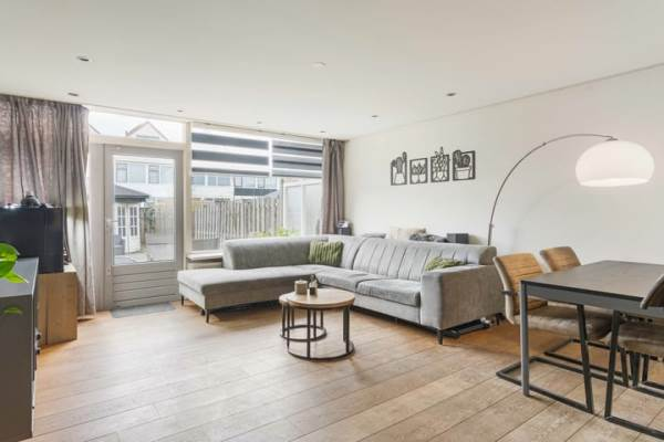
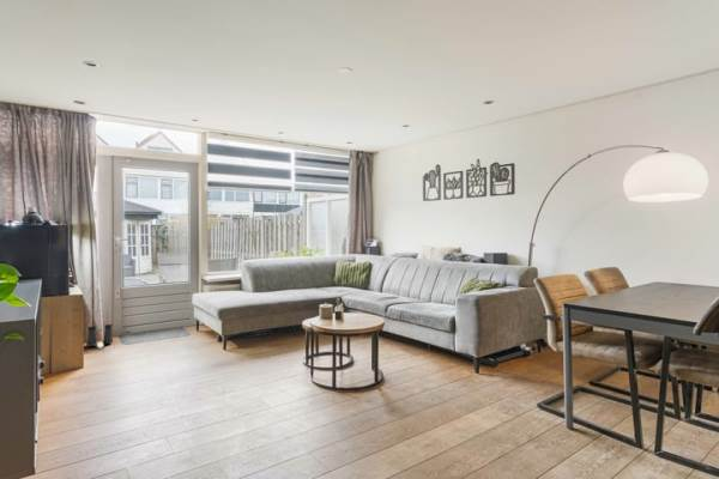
+ boots (95, 334)
